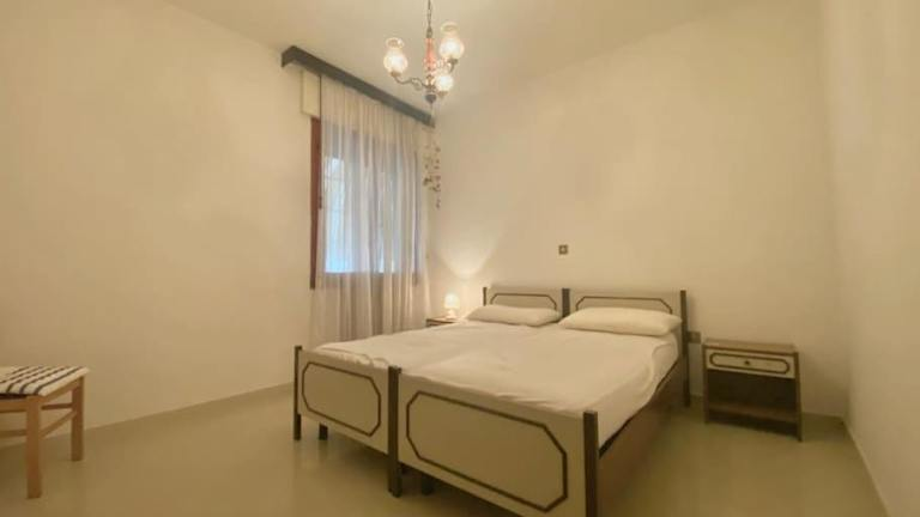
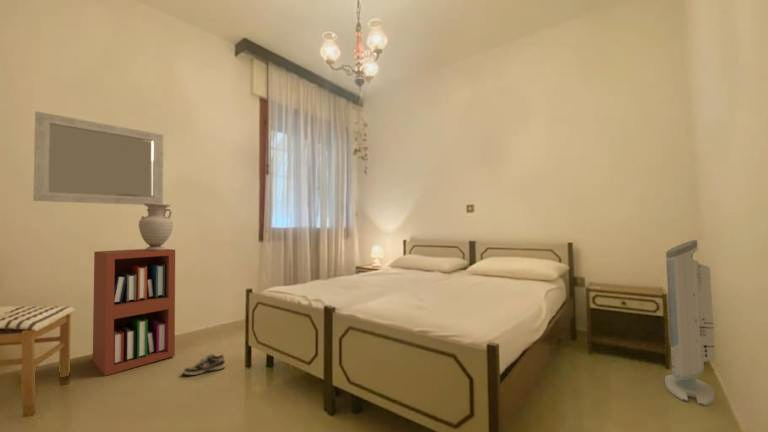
+ home mirror (106, 163)
+ bookshelf (134, 304)
+ shoe (204, 363)
+ air purifier (685, 314)
+ vase (156, 226)
